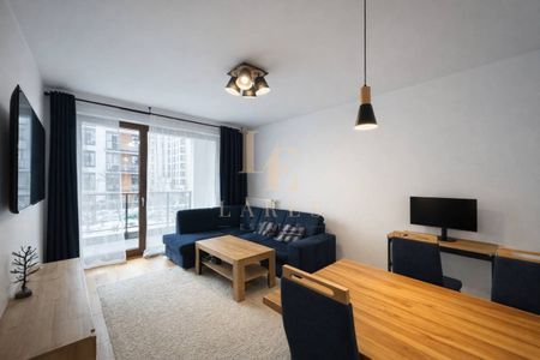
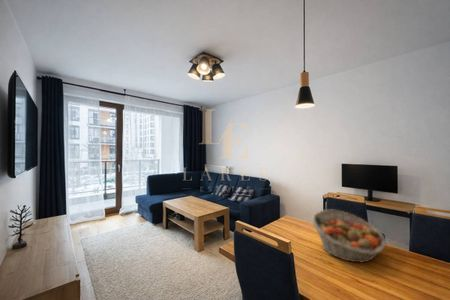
+ fruit basket (346, 233)
